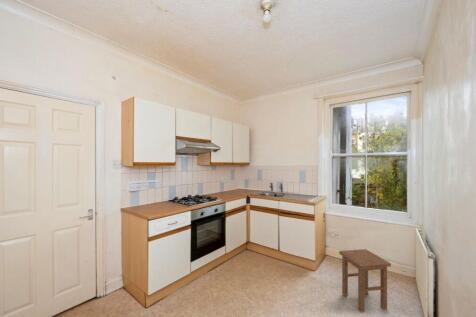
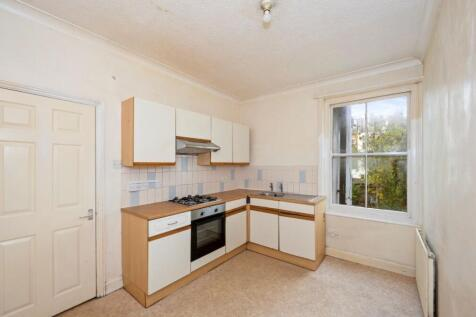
- stool (363, 279)
